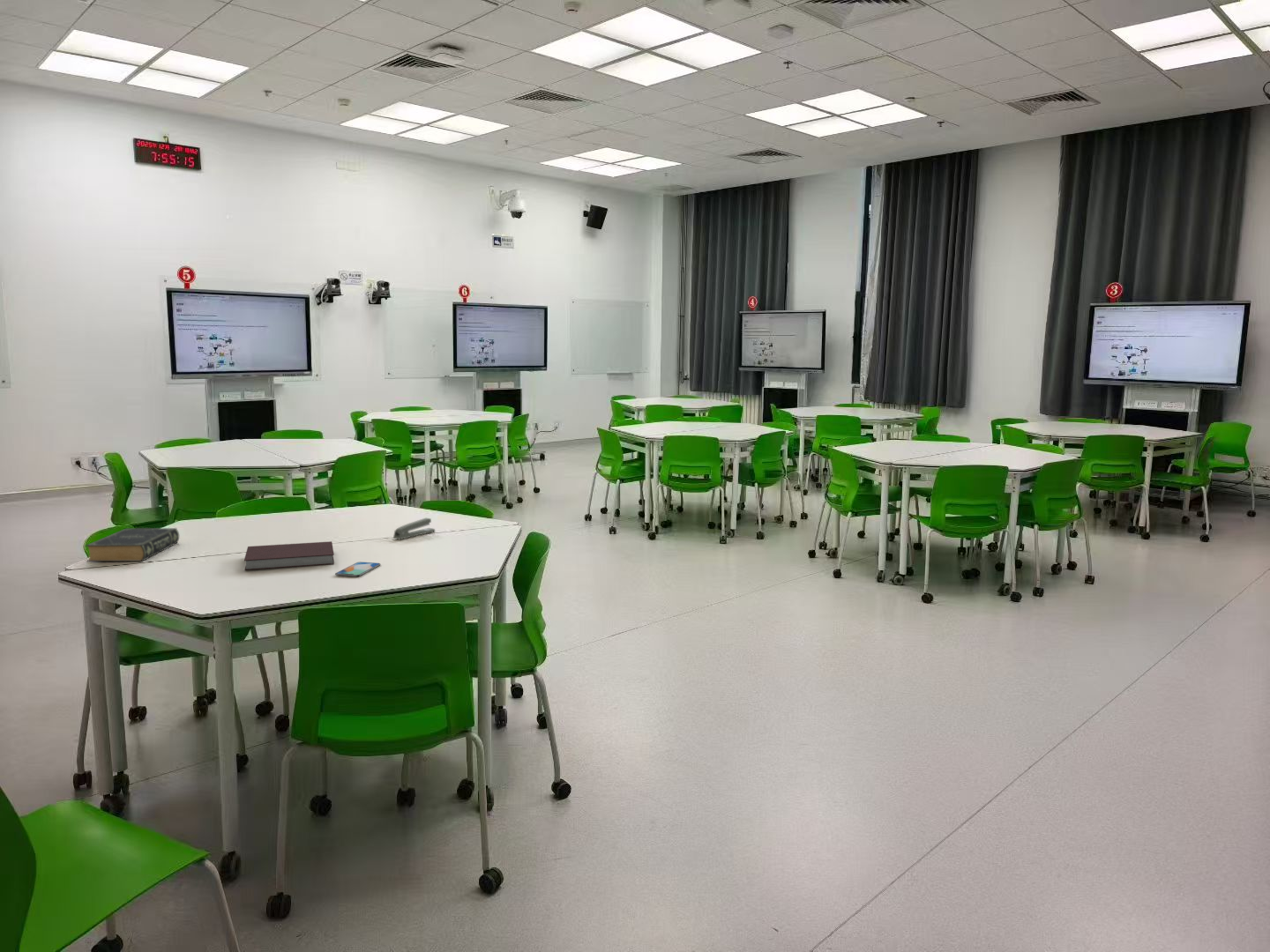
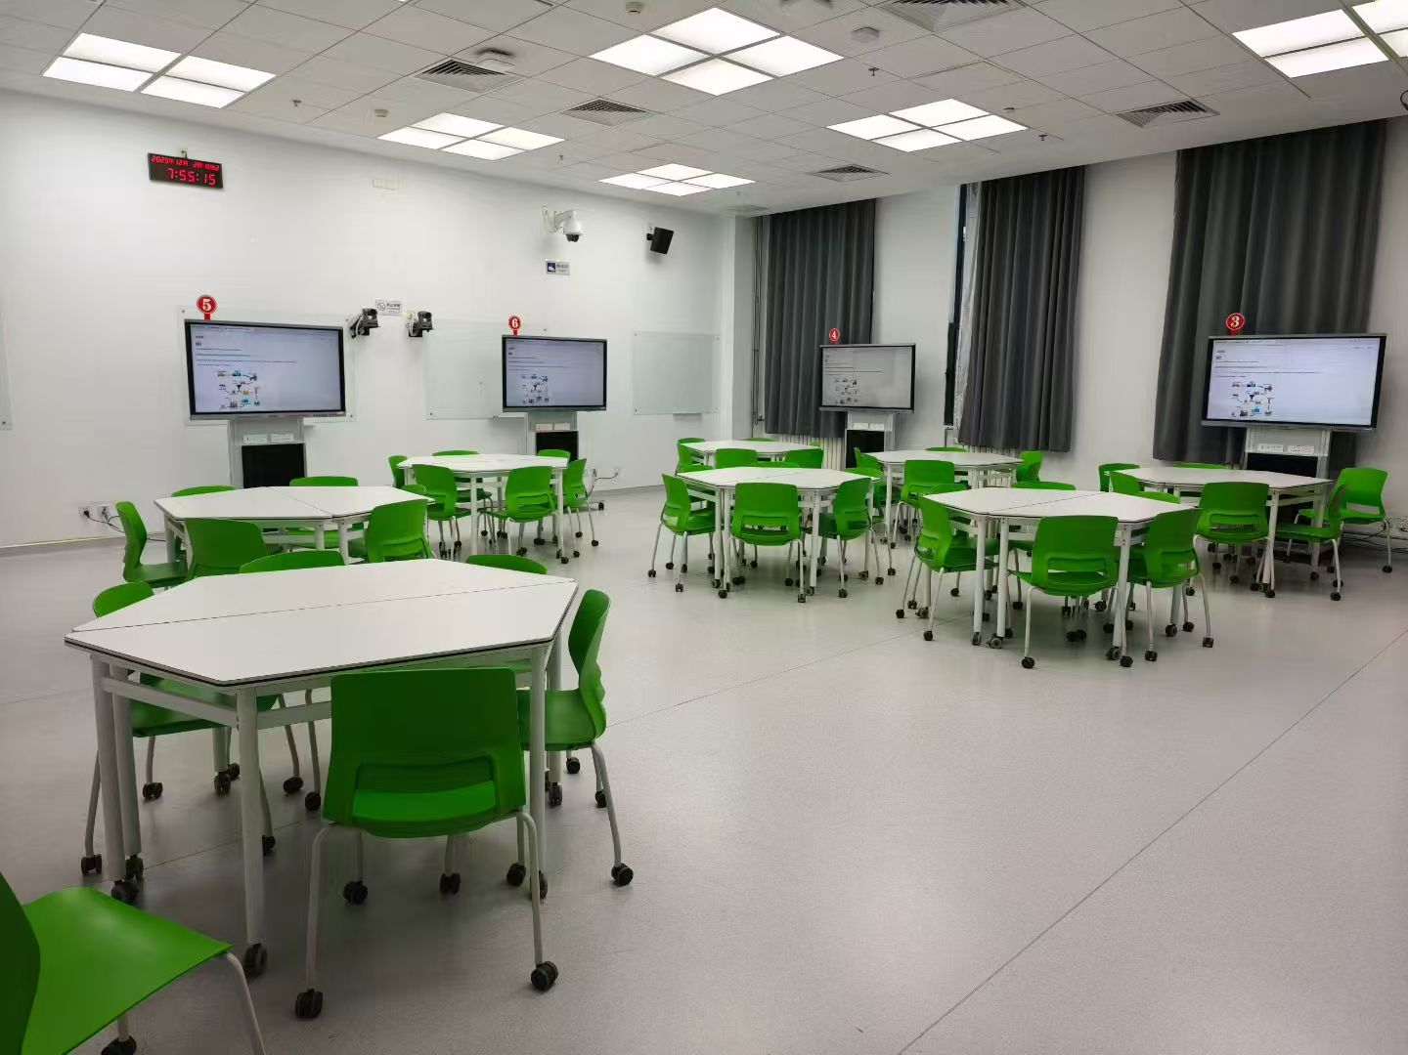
- notebook (290, 554)
- stapler (415, 528)
- smartphone (358, 569)
- book (134, 544)
